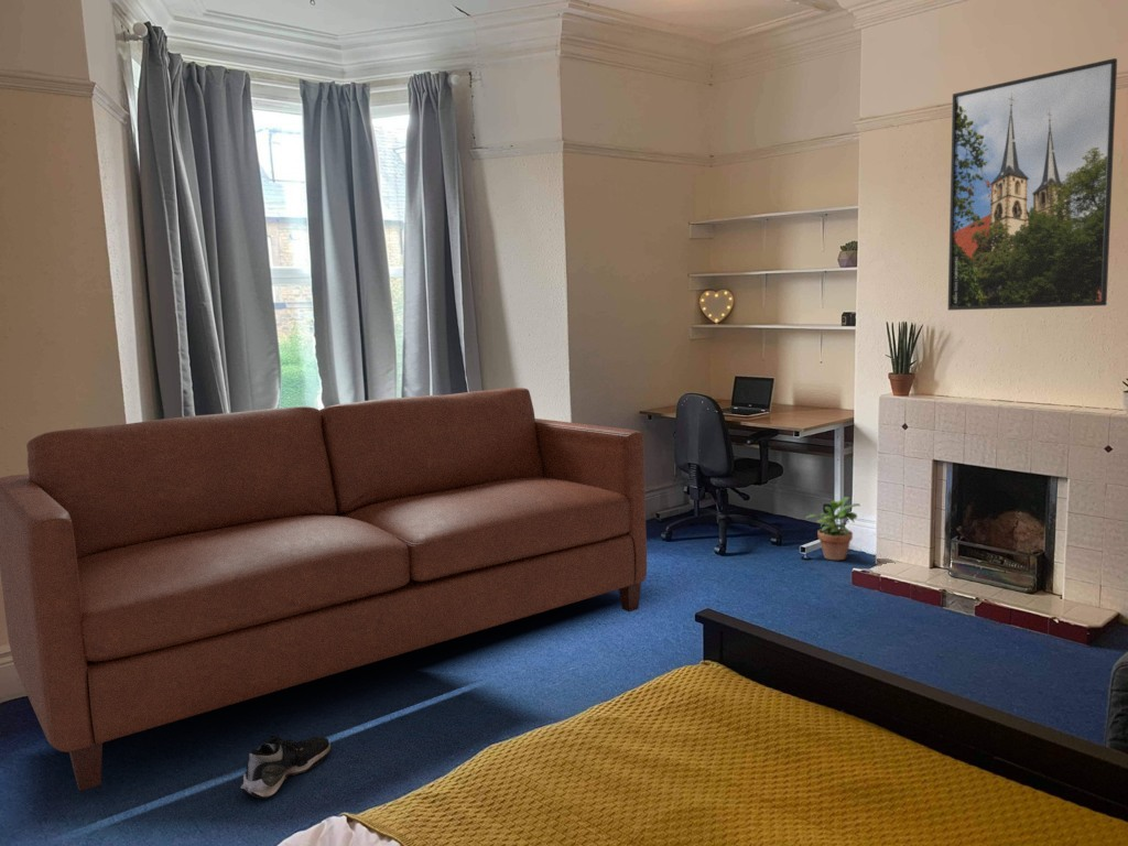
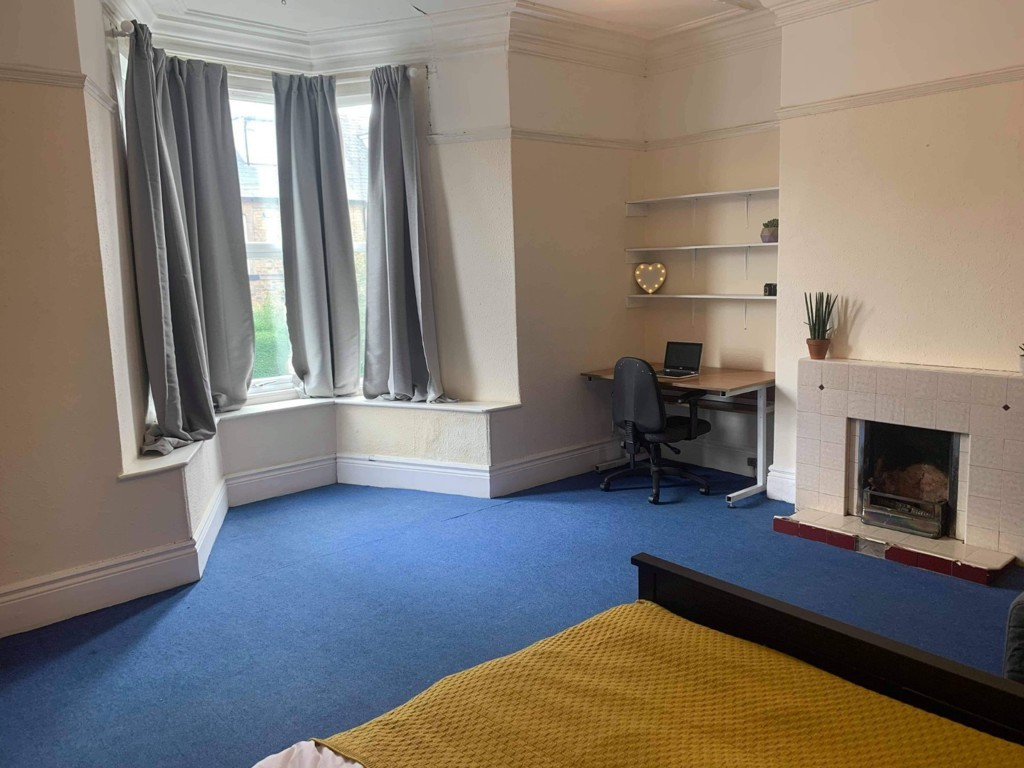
- sofa (356, 530)
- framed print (1026, 194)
- potted plant (833, 525)
- shoe (285, 751)
